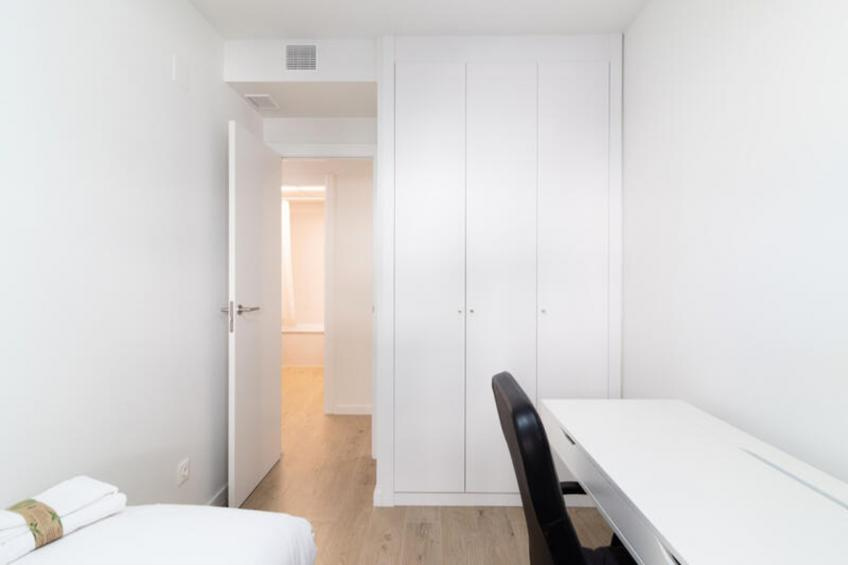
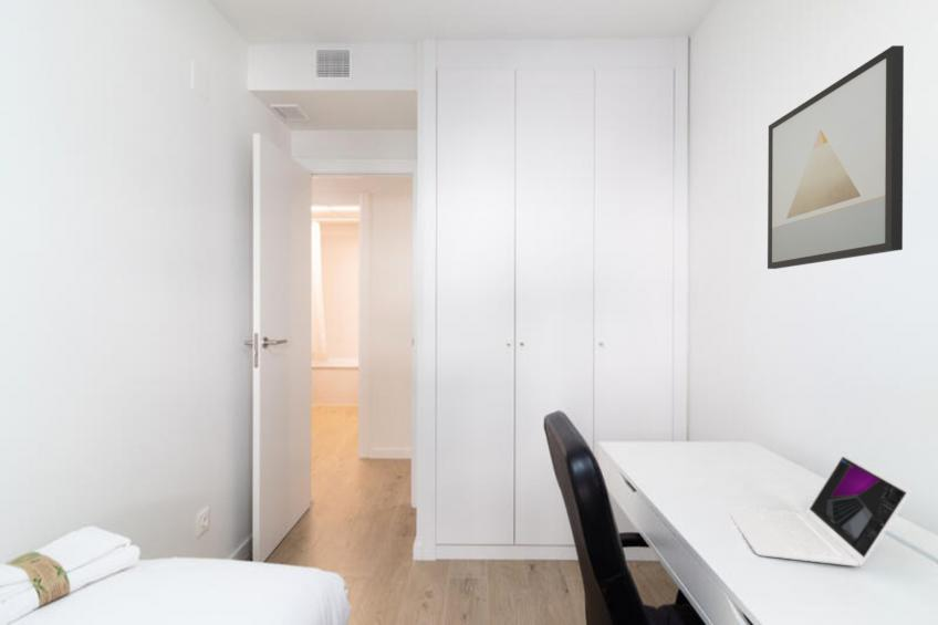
+ wall art (823, 176)
+ laptop (812, 501)
